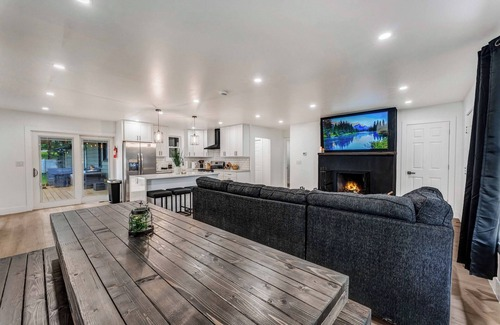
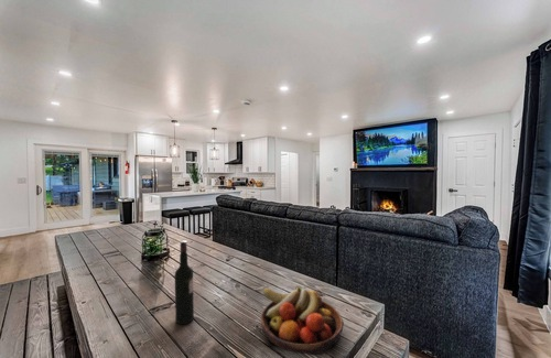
+ fruit bowl (300, 313)
+ wine bottle (184, 280)
